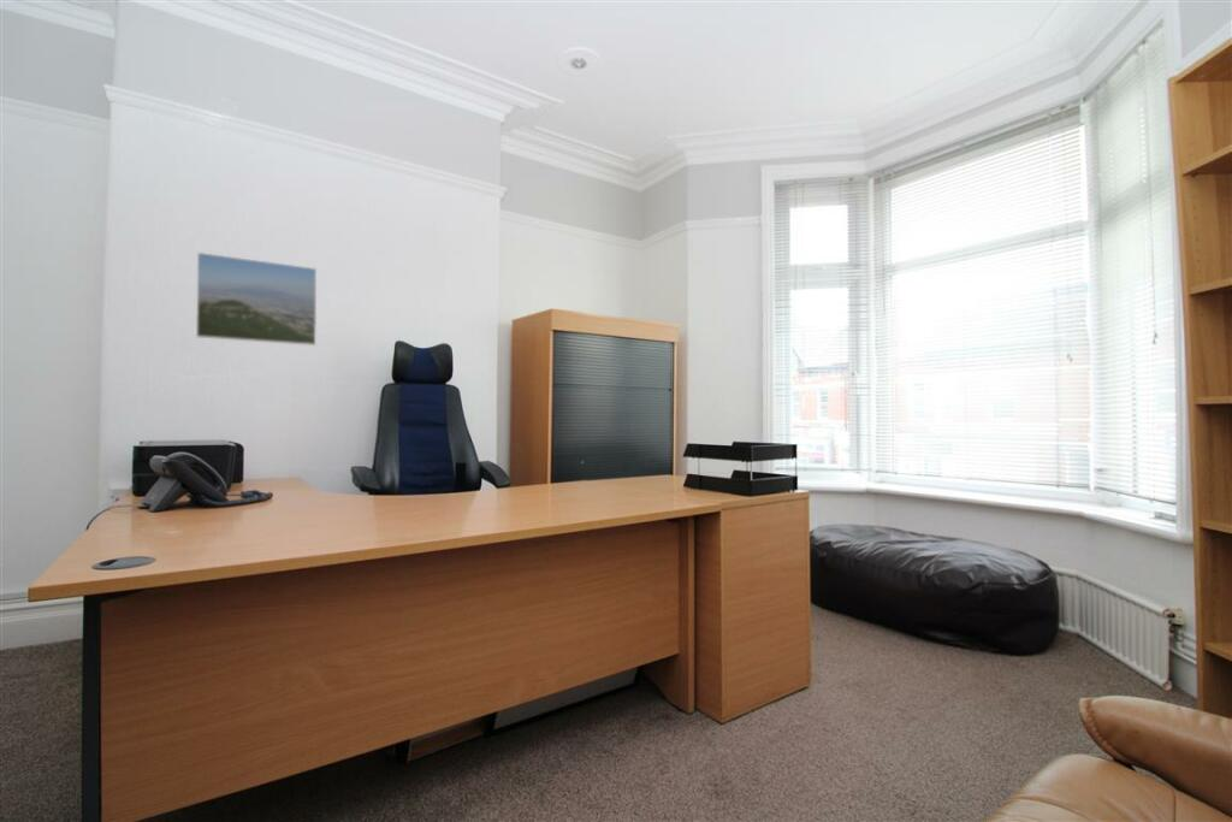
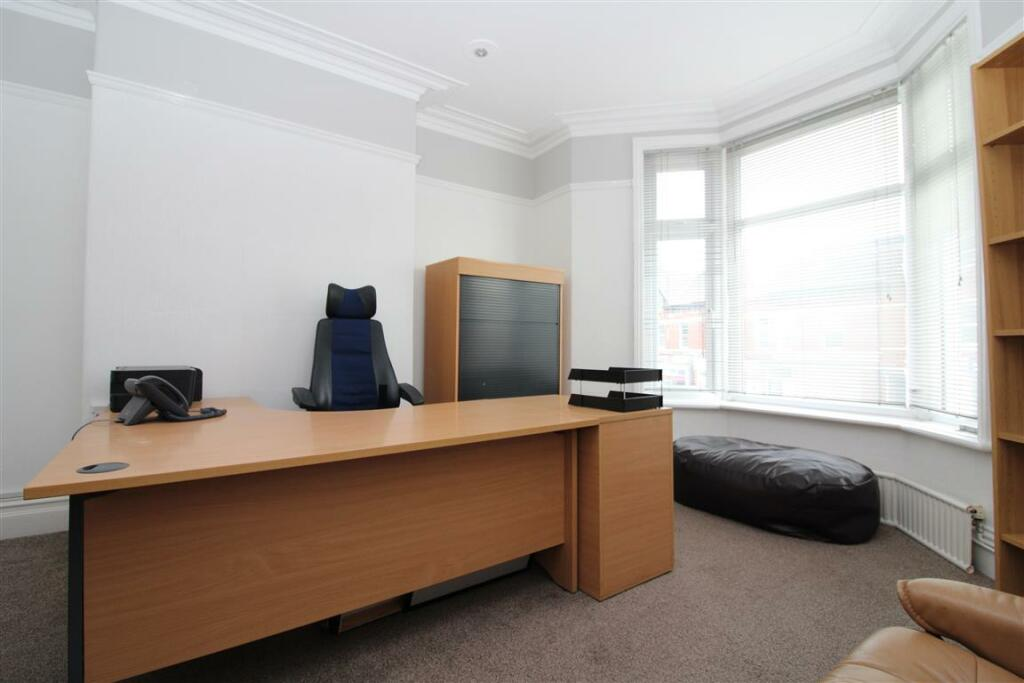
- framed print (259, 301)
